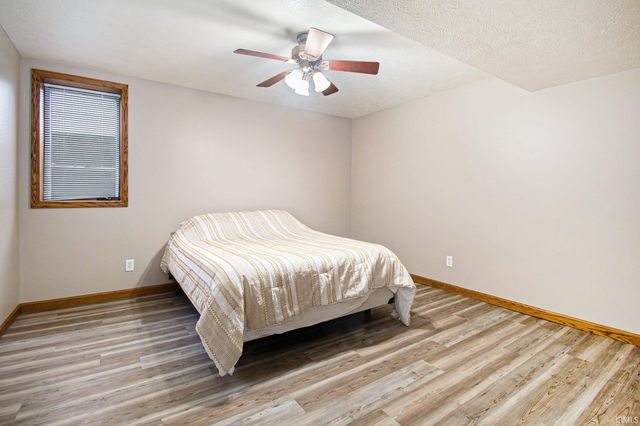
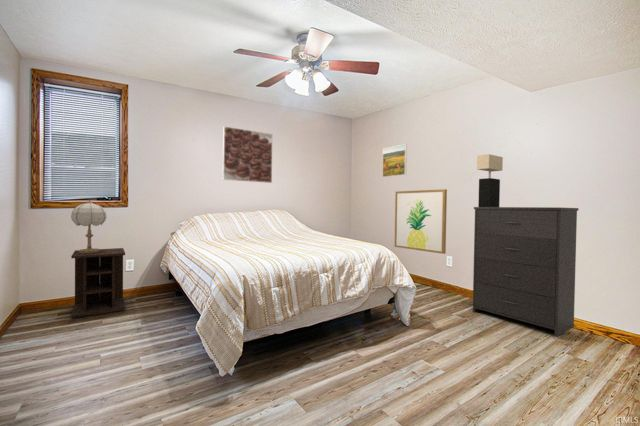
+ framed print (394, 161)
+ nightstand (99, 279)
+ table lamp (89, 225)
+ wall art (418, 220)
+ dresser (521, 263)
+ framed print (248, 156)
+ table lamp (489, 181)
